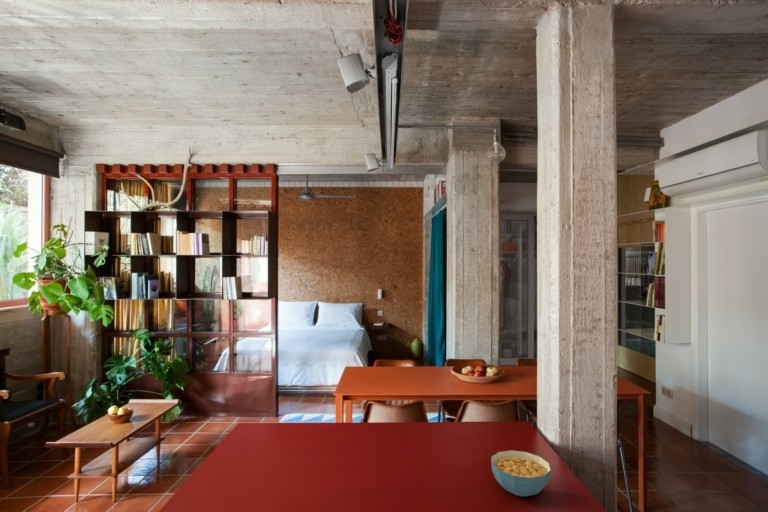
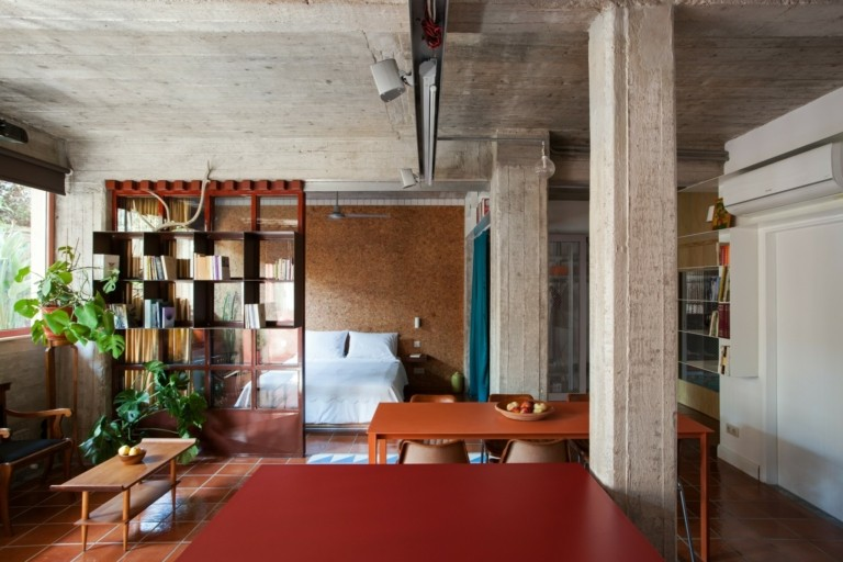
- cereal bowl (520, 477)
